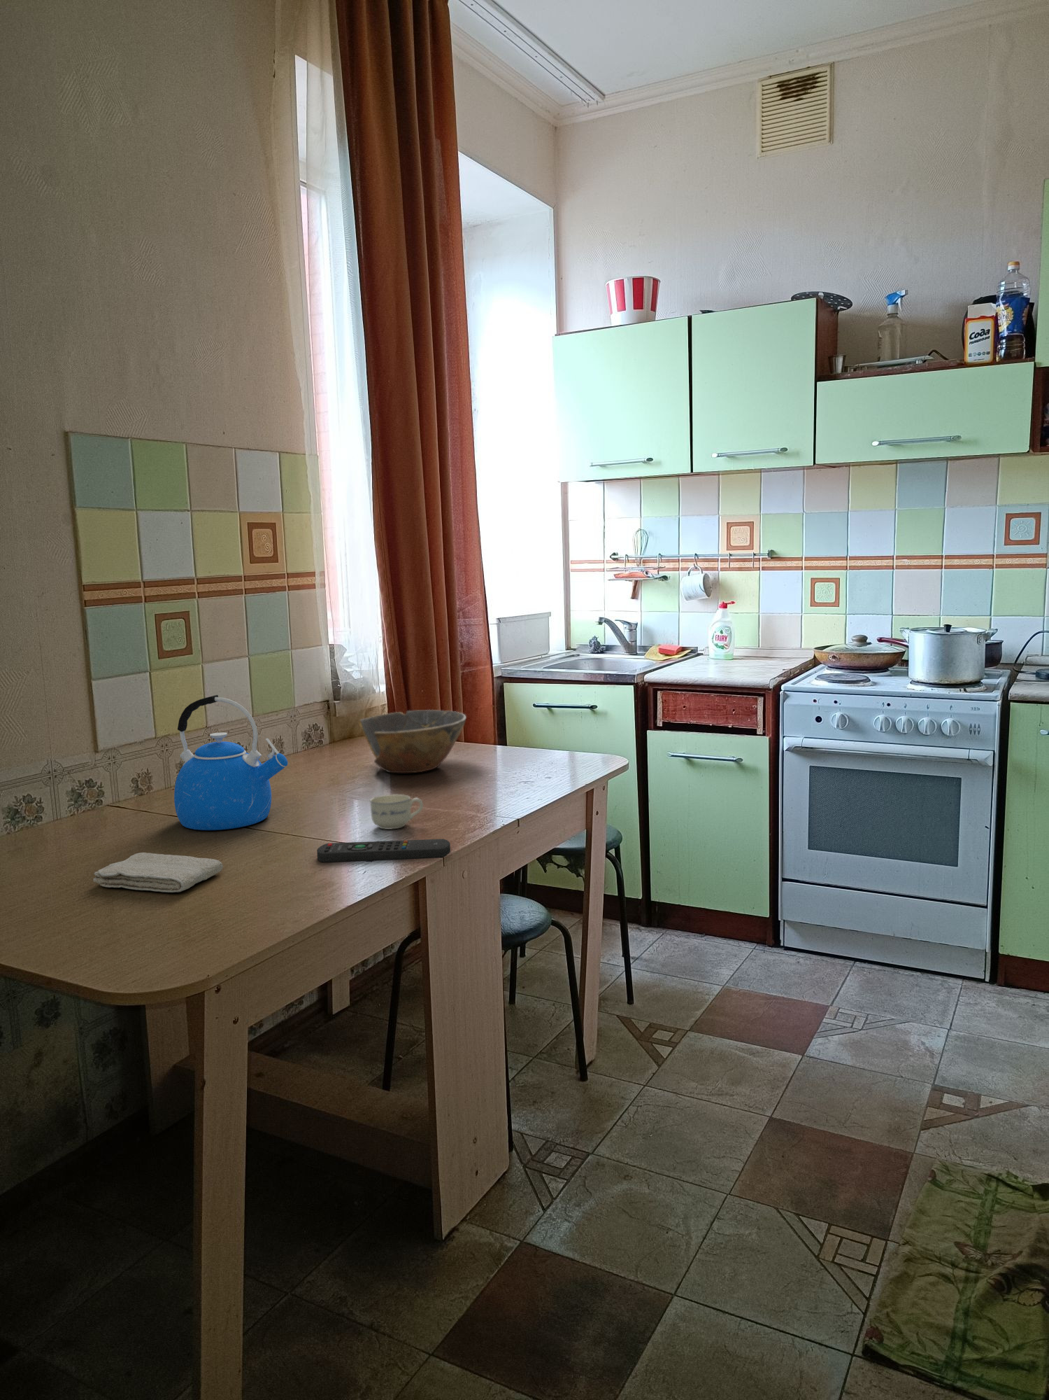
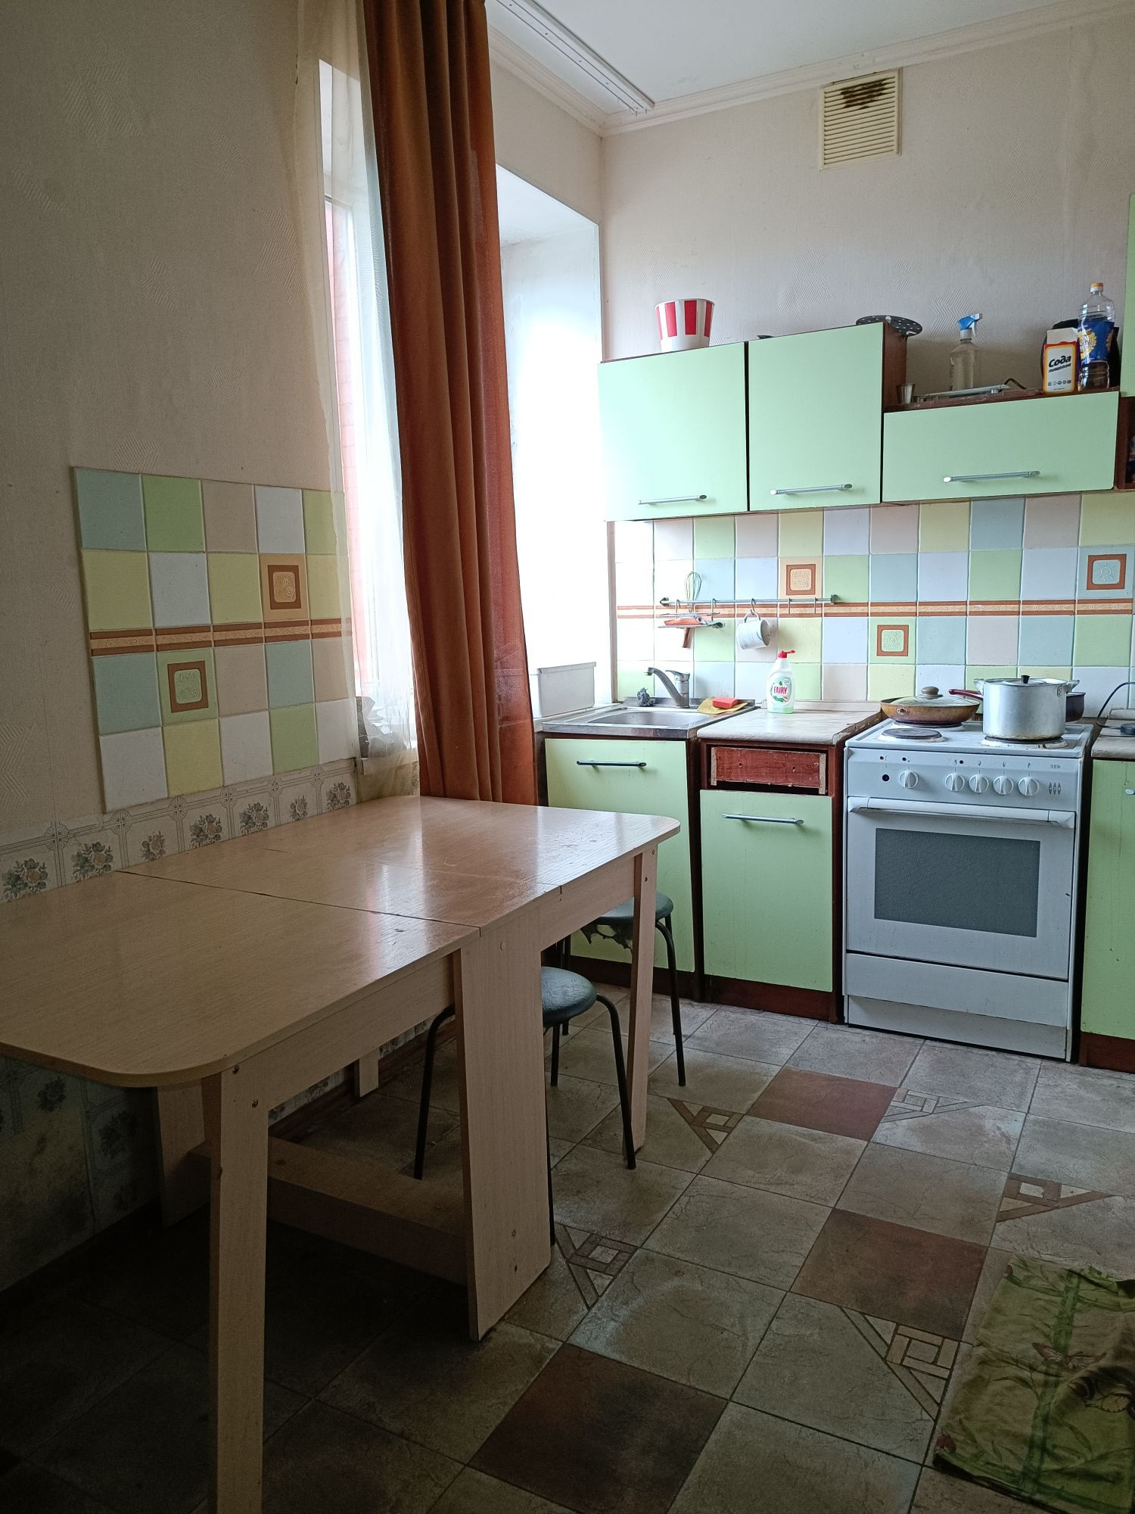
- cup (397, 812)
- bowl (417, 743)
- washcloth (158, 871)
- remote control (383, 850)
- kettle (230, 758)
